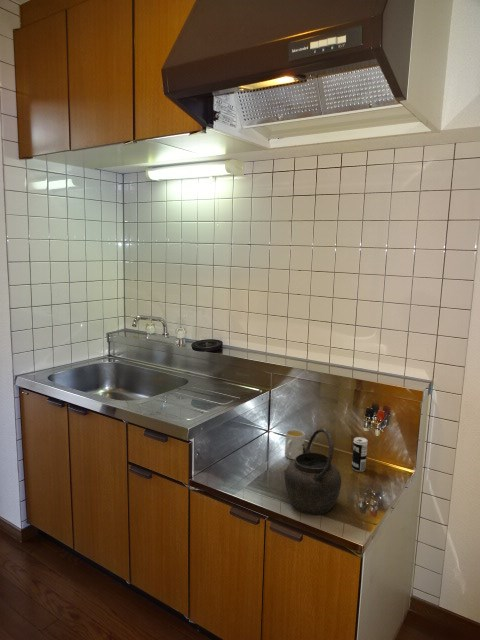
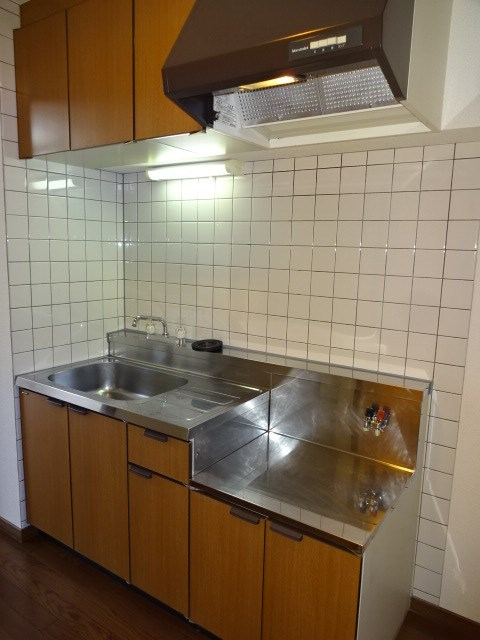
- beverage can (359, 454)
- mug (293, 445)
- kettle (313, 464)
